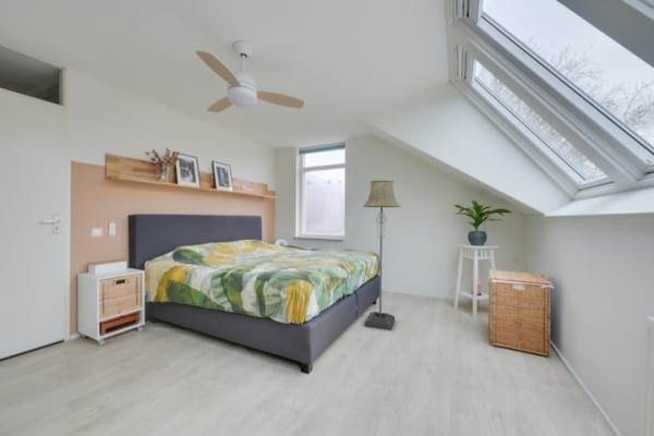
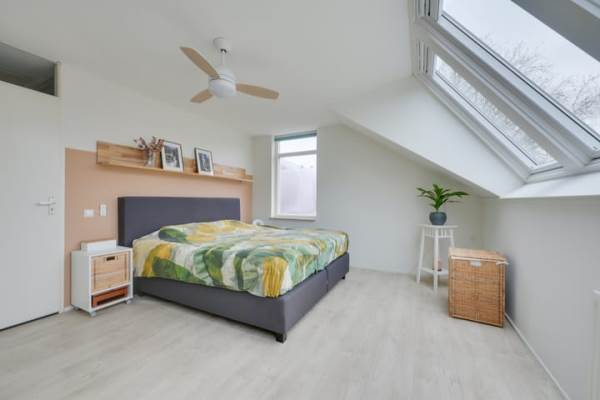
- floor lamp (380, 252)
